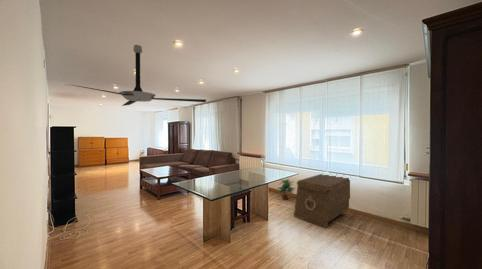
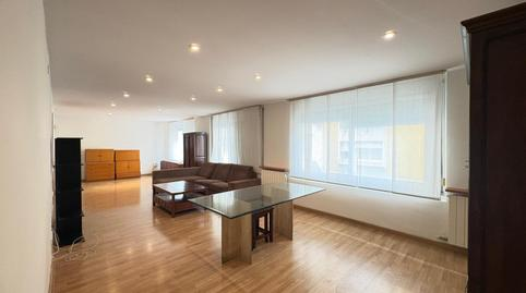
- storage trunk (326, 195)
- ceiling fan (139, 76)
- potted plant (286, 189)
